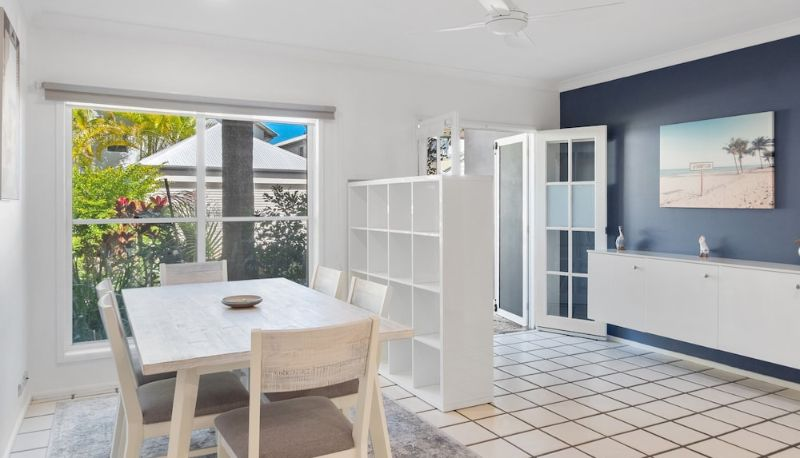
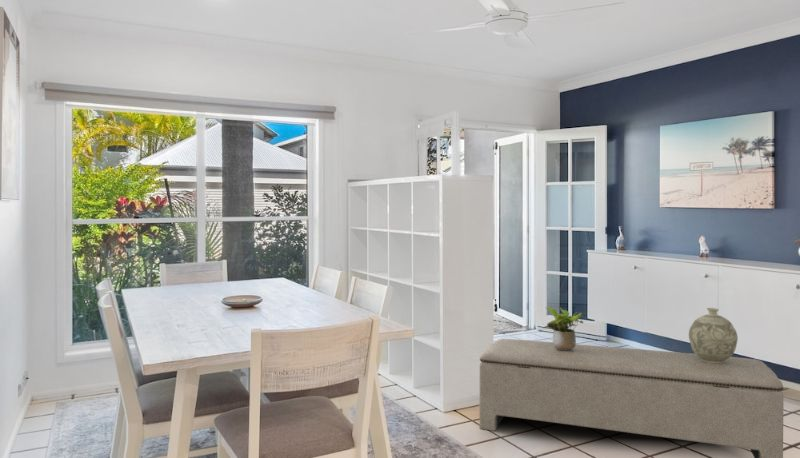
+ decorative vase (712, 334)
+ potted plant (562, 327)
+ bench (617, 394)
